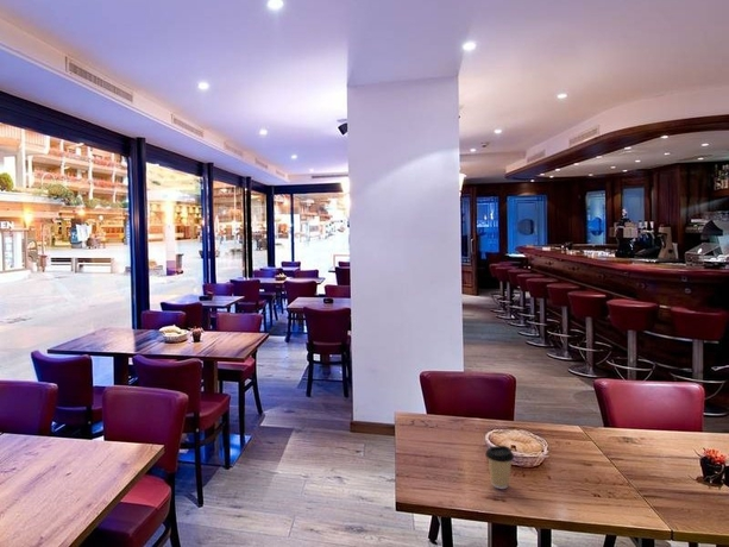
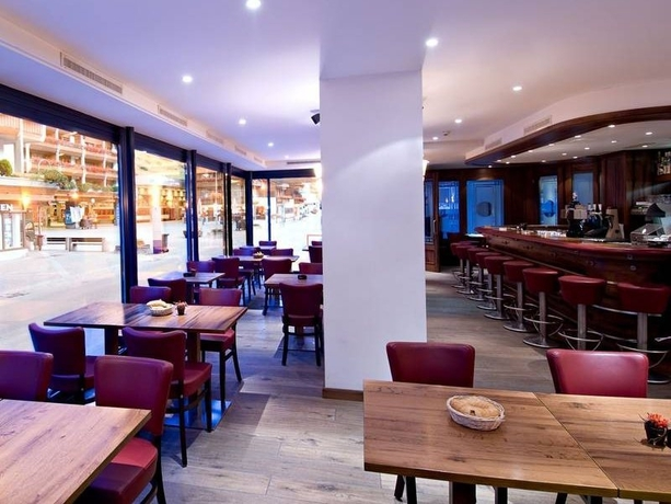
- coffee cup (499, 466)
